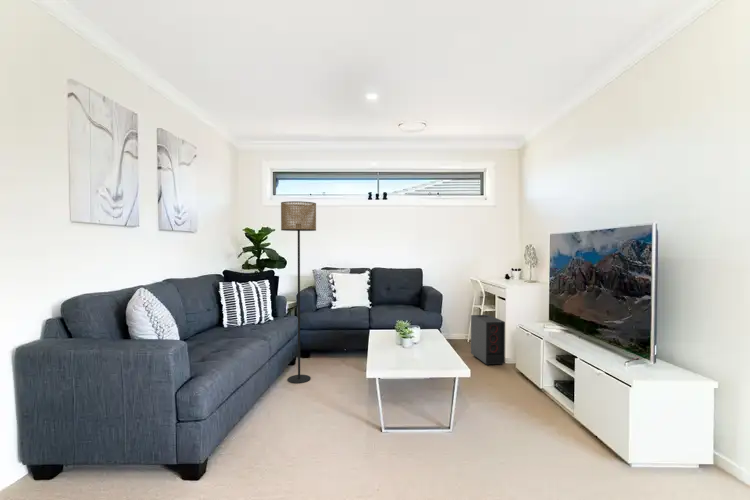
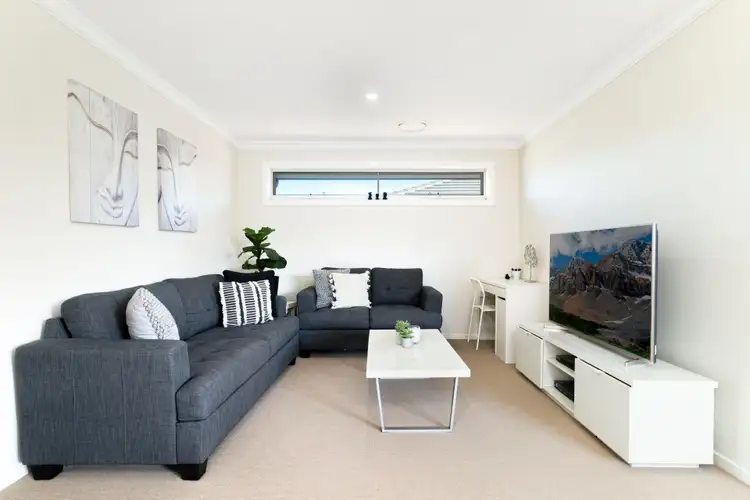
- speaker (487, 339)
- floor lamp (298, 291)
